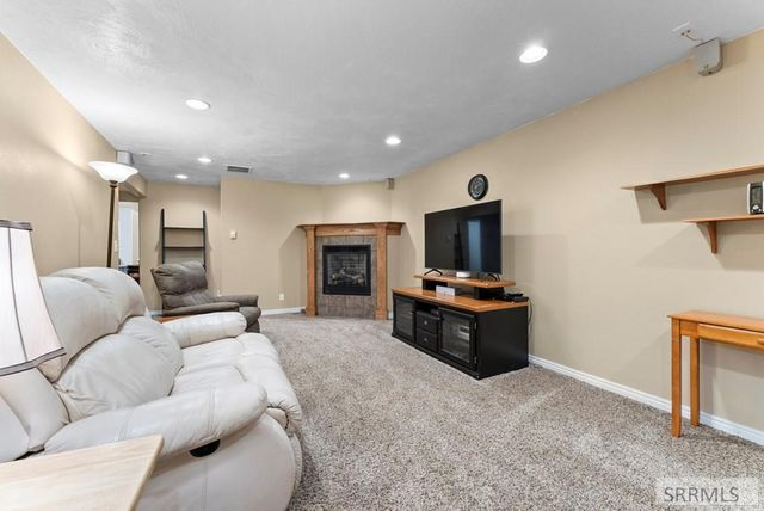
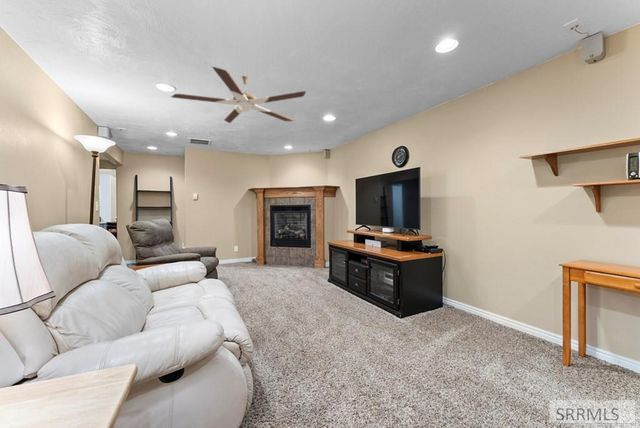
+ ceiling fan (239, 93)
